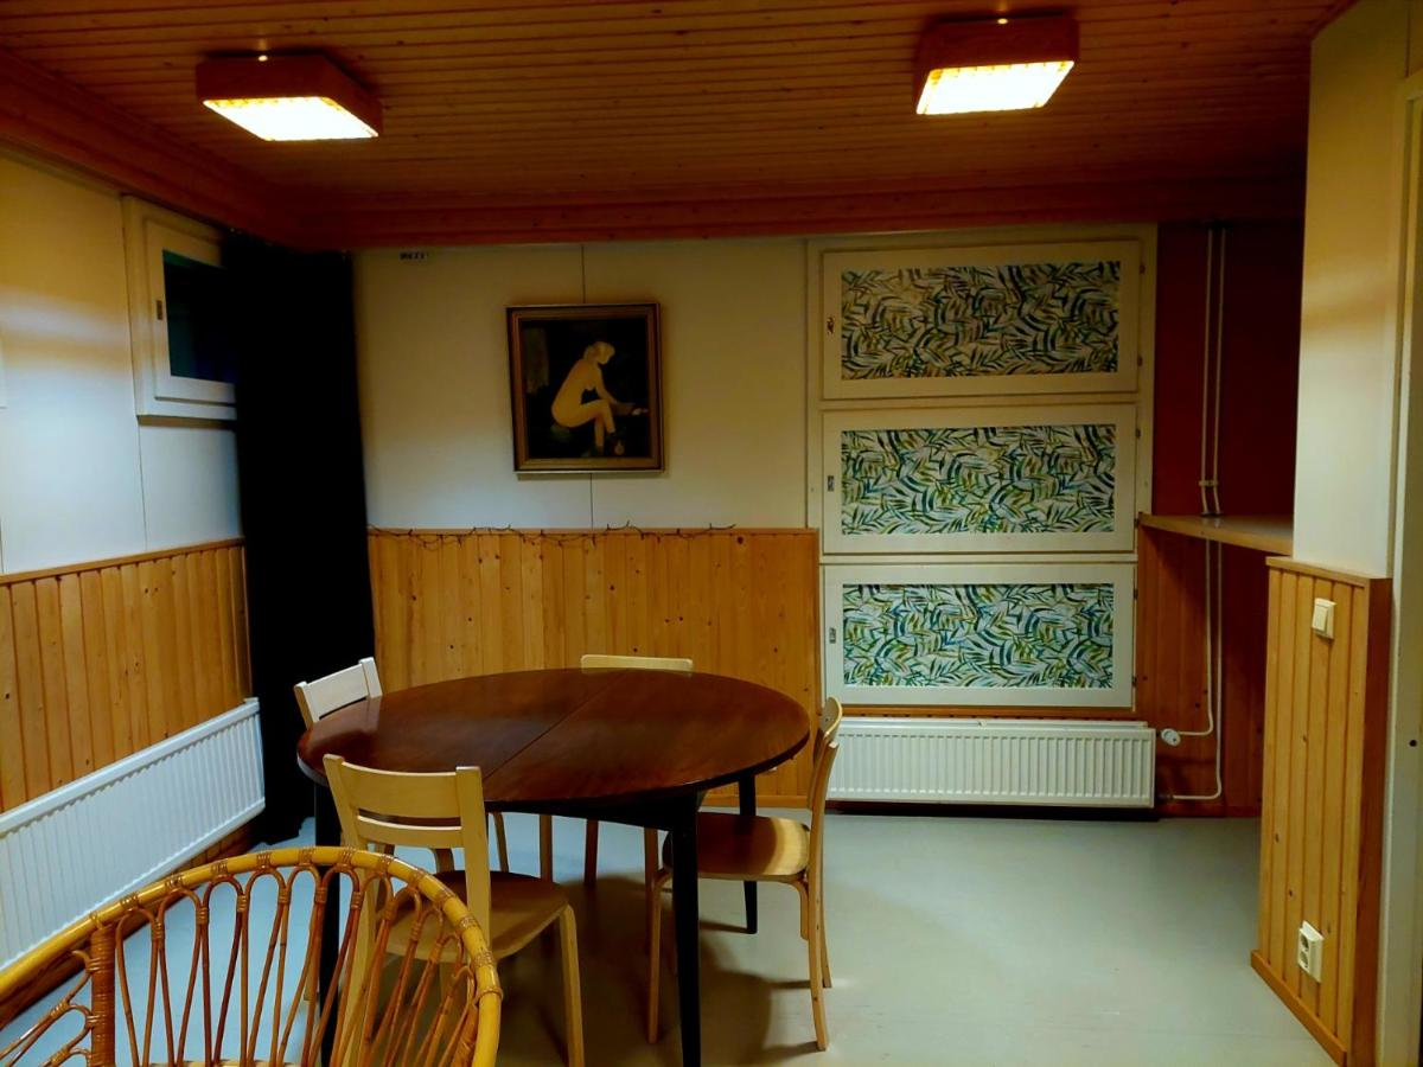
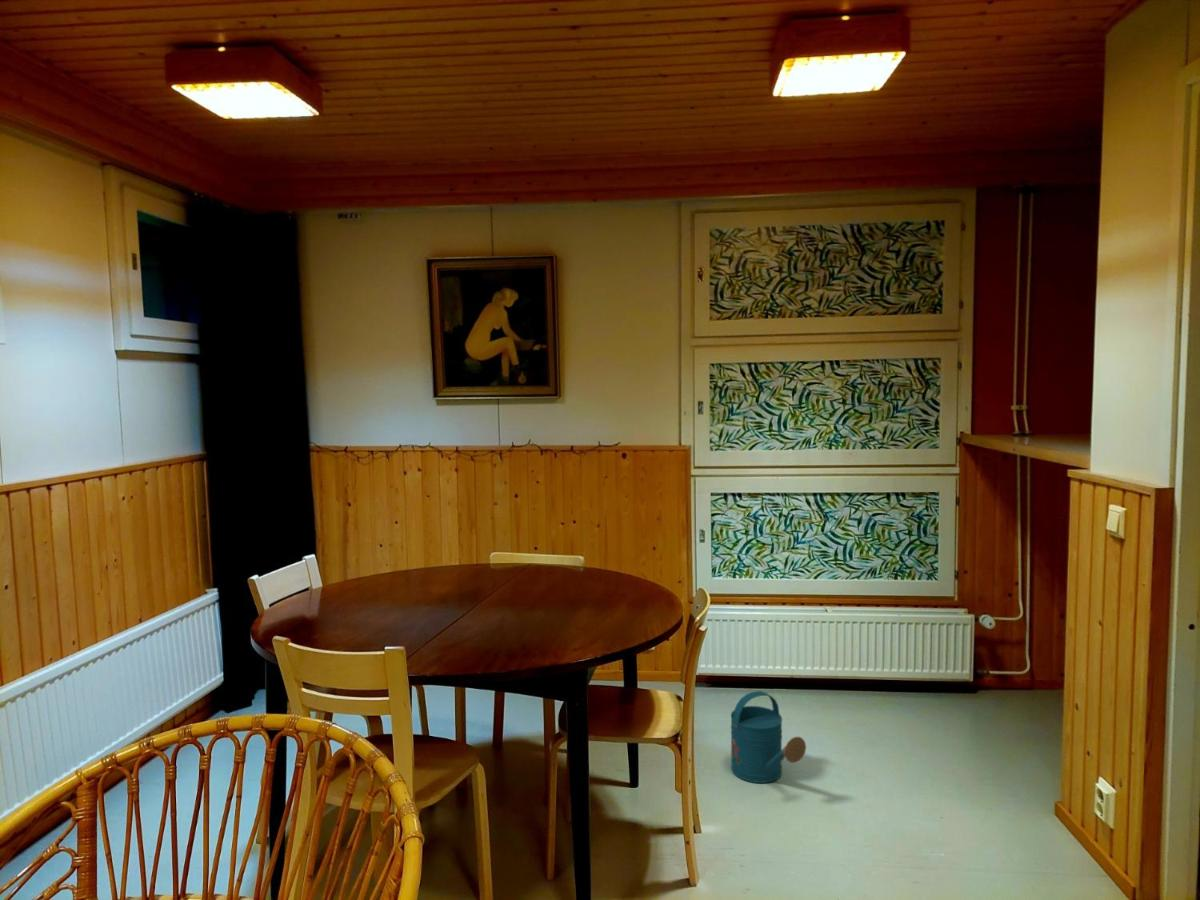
+ watering can (767, 739)
